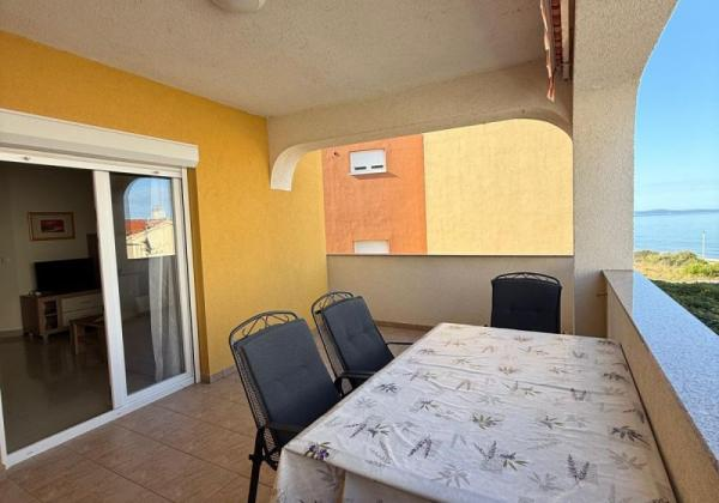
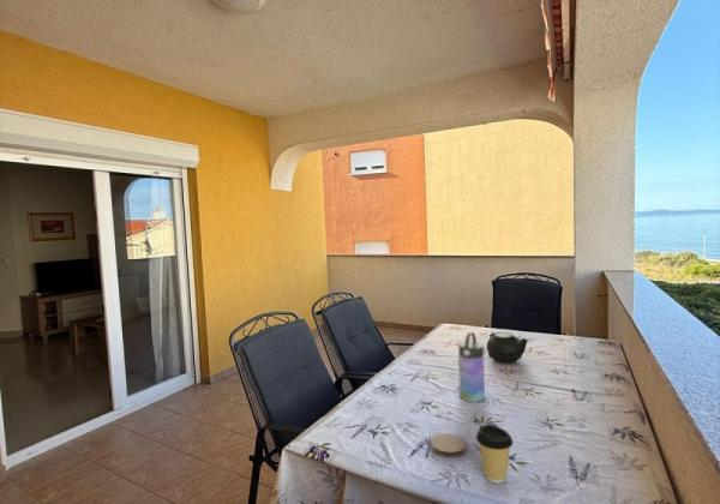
+ coffee cup (494, 454)
+ teapot (508, 348)
+ water bottle (470, 364)
+ coaster (448, 444)
